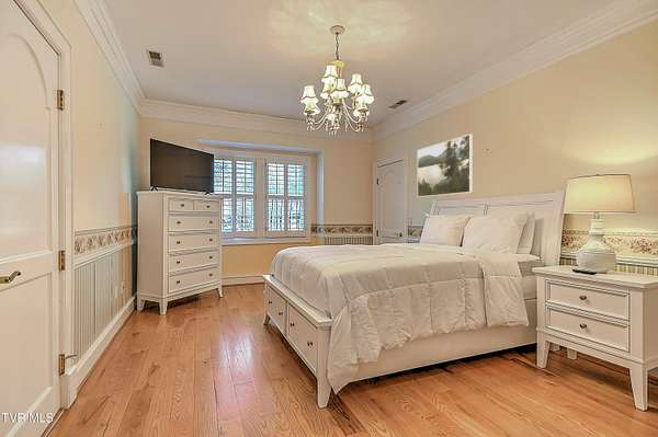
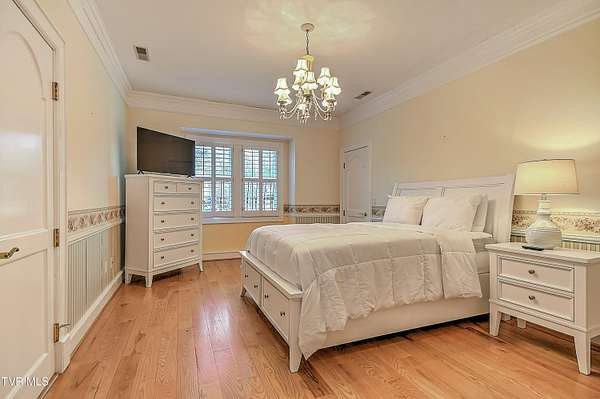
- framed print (442, 169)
